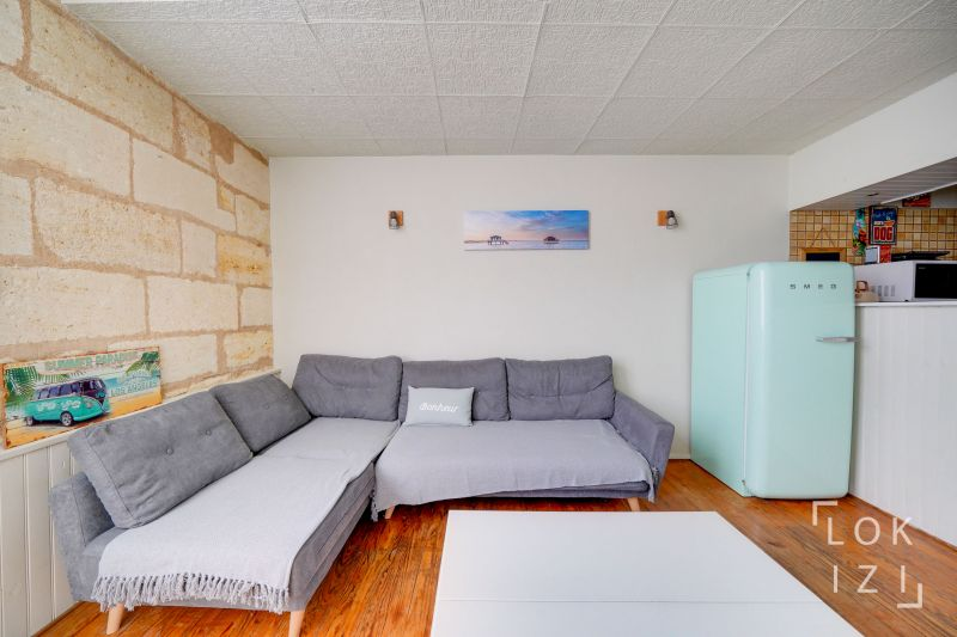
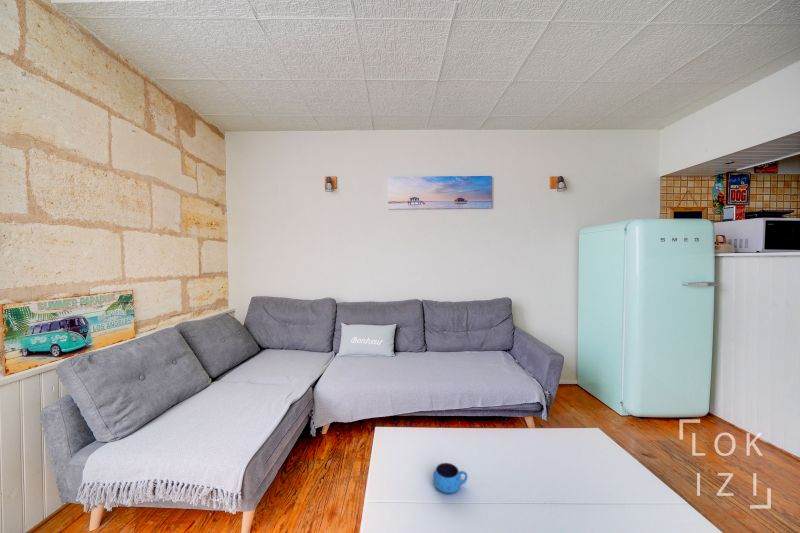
+ mug (450, 477)
